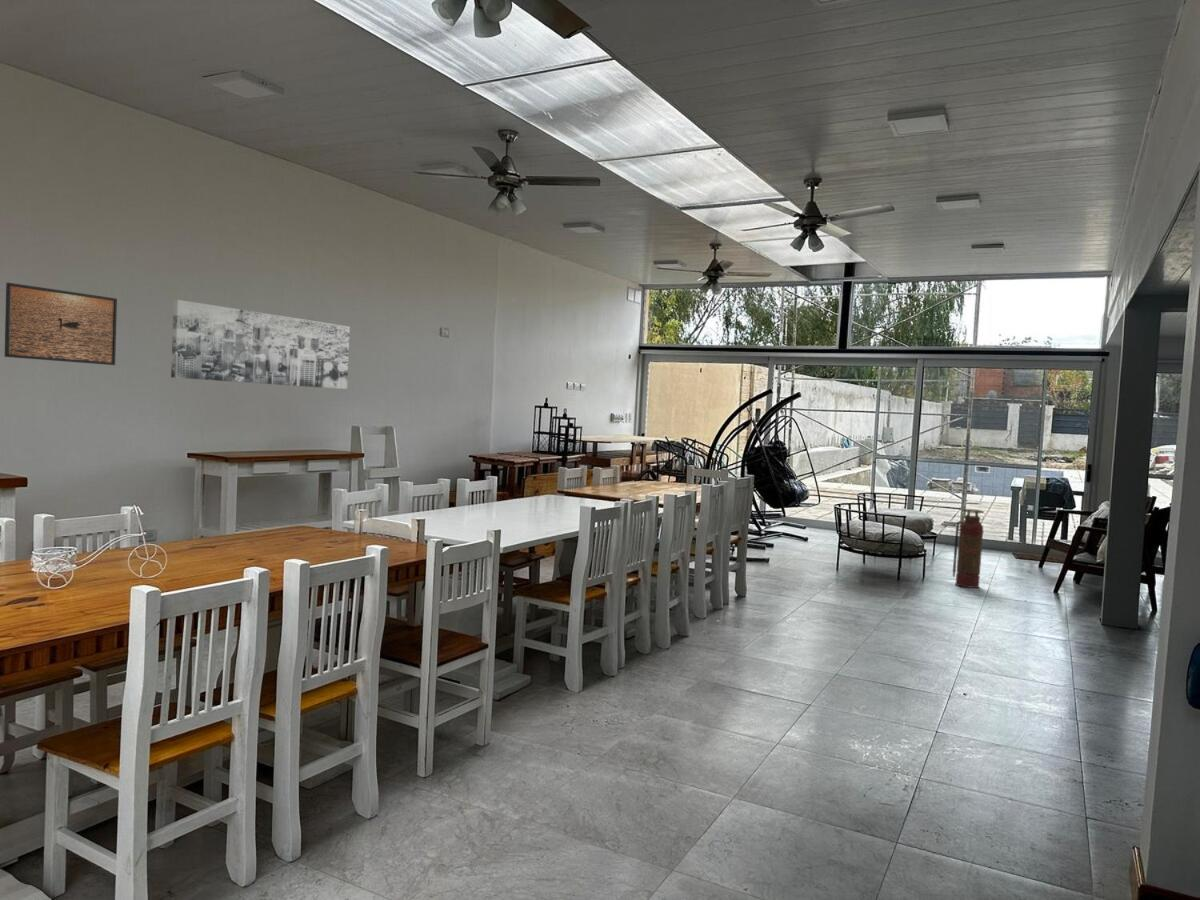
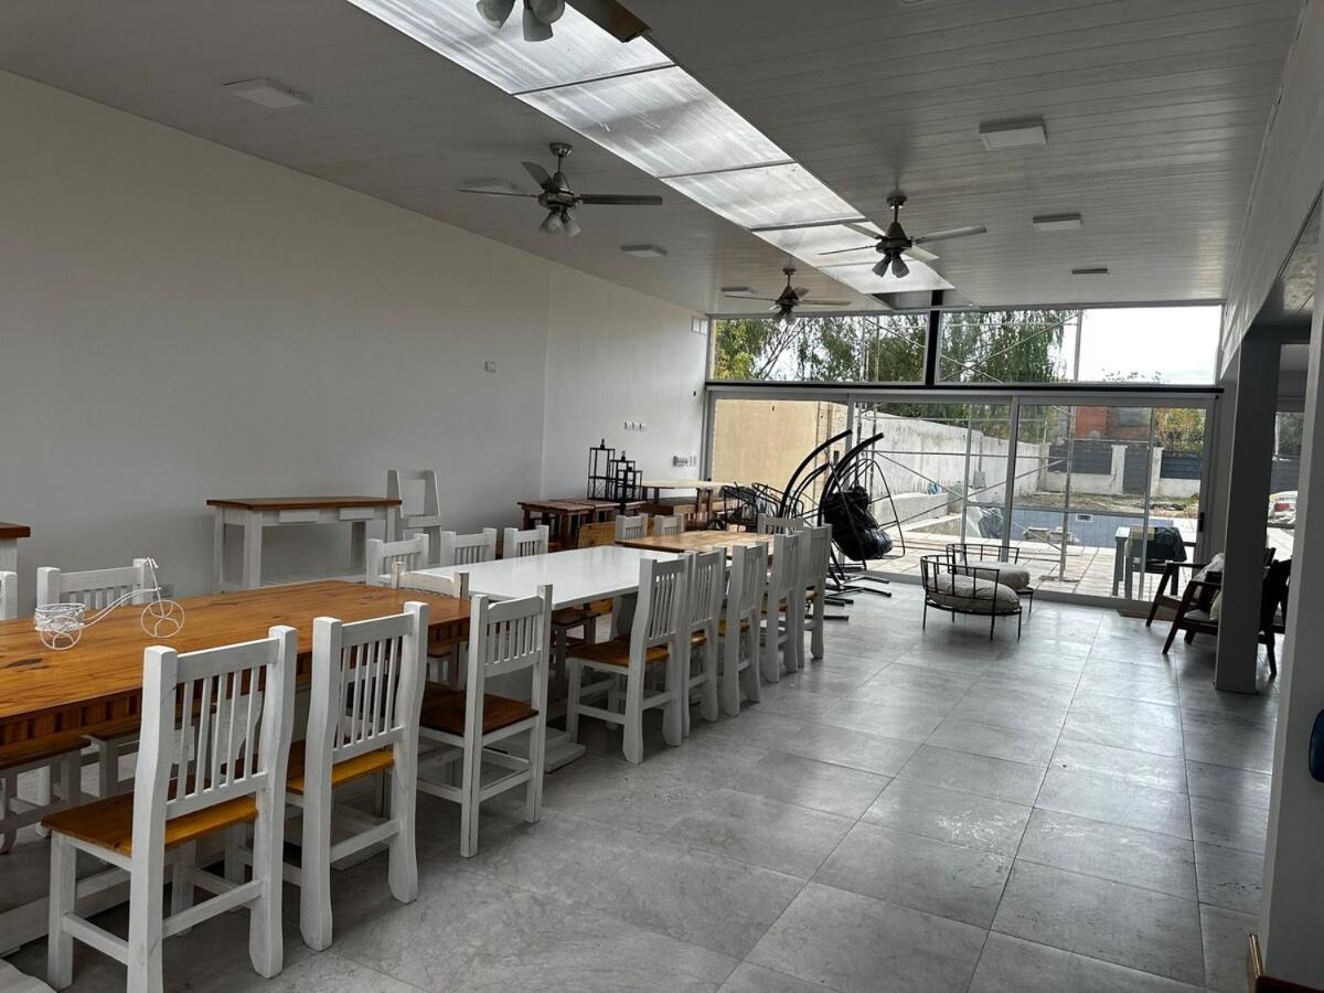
- fire extinguisher (968, 547)
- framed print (63, 326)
- wall art (269, 349)
